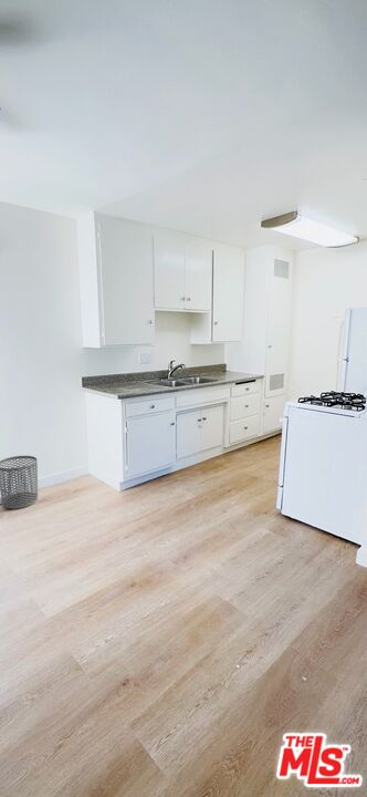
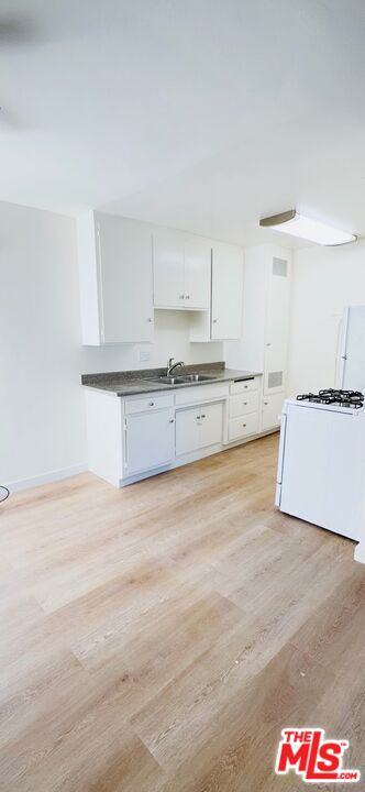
- waste bin (19, 482)
